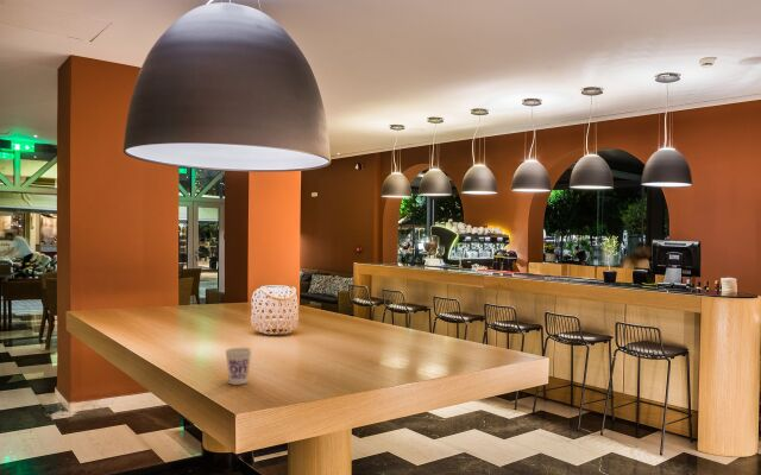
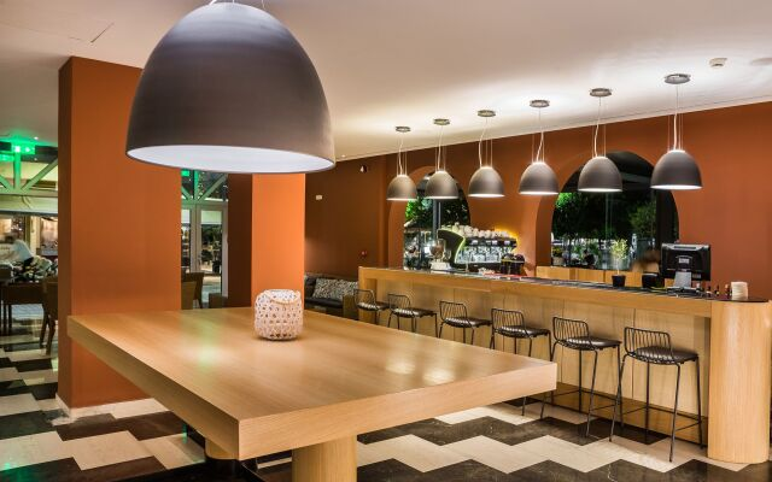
- cup (238, 366)
